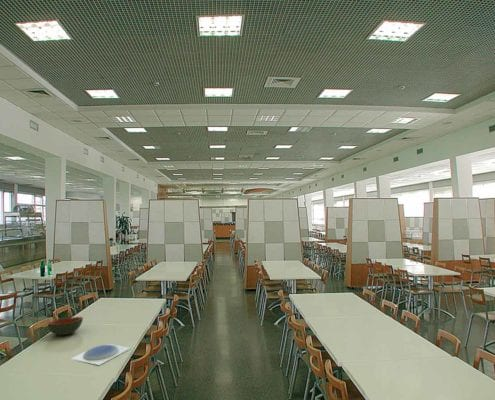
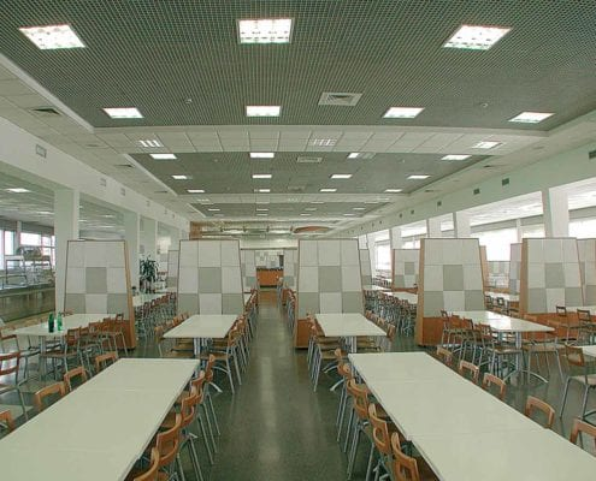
- bowl (65, 327)
- plate (101, 350)
